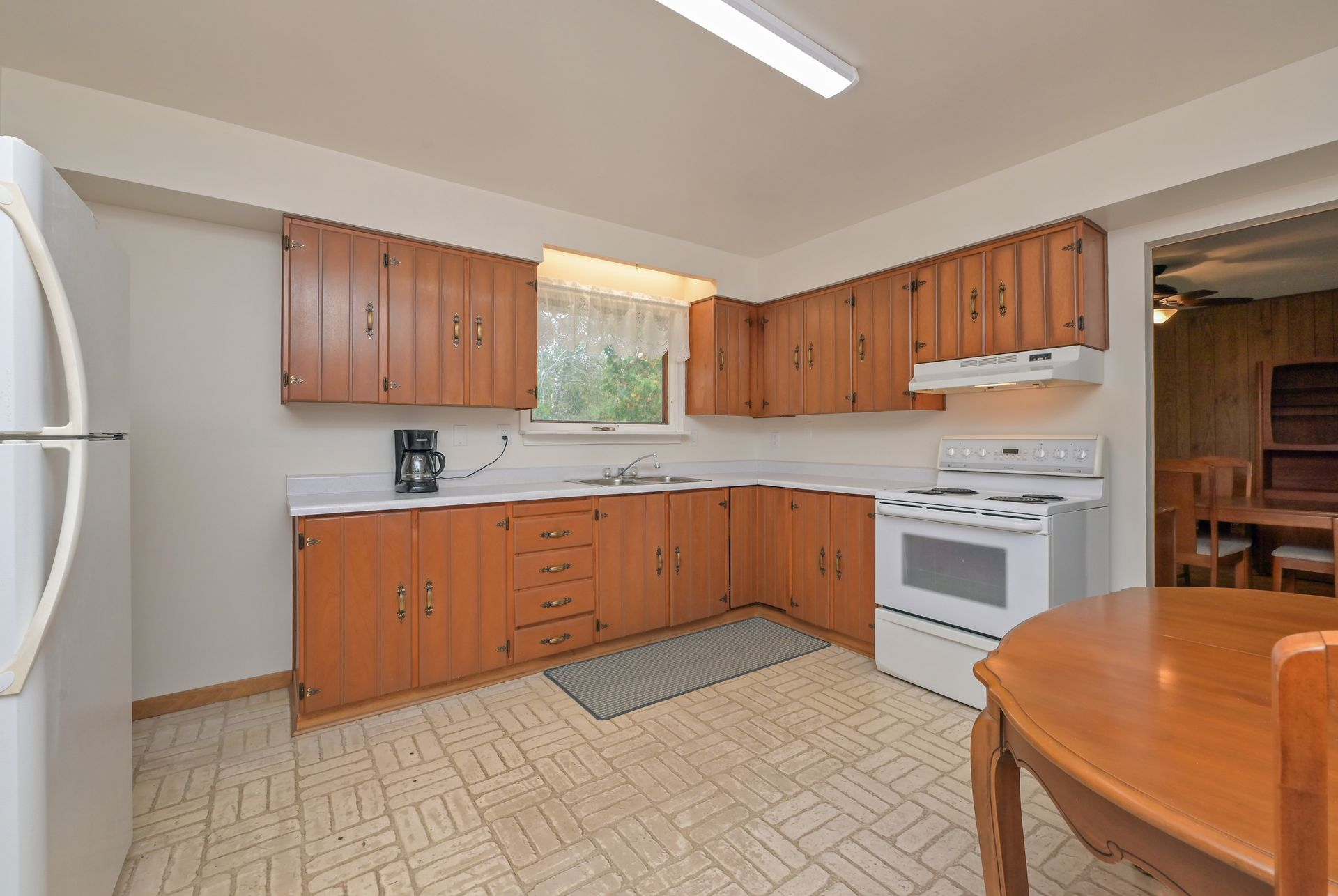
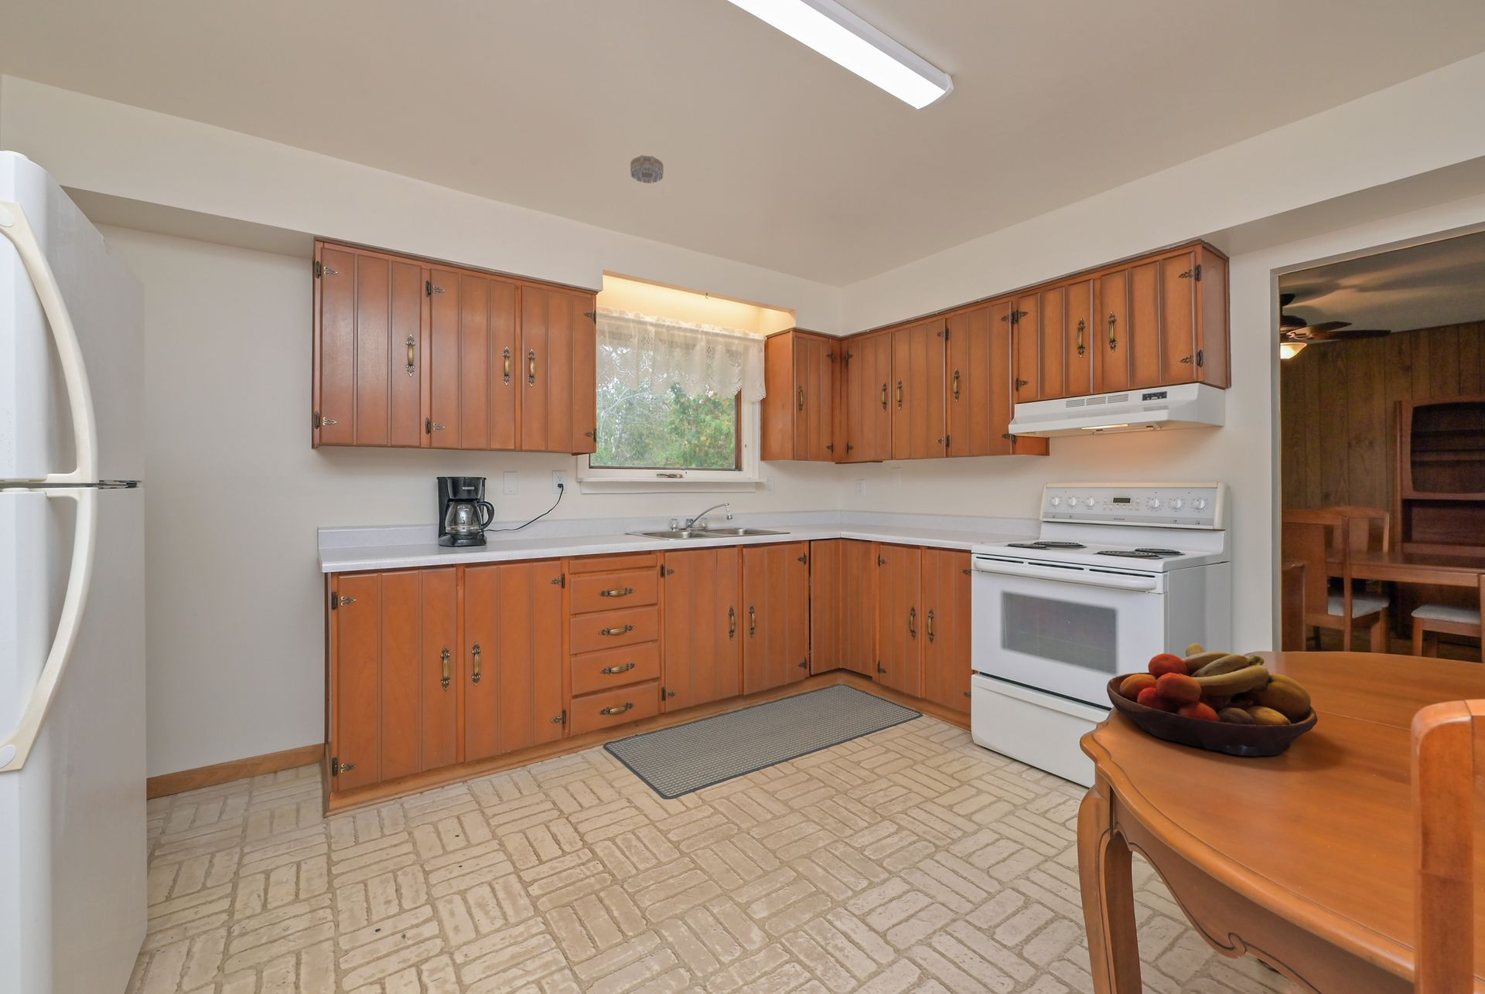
+ smoke detector (647, 169)
+ fruit bowl (1202, 688)
